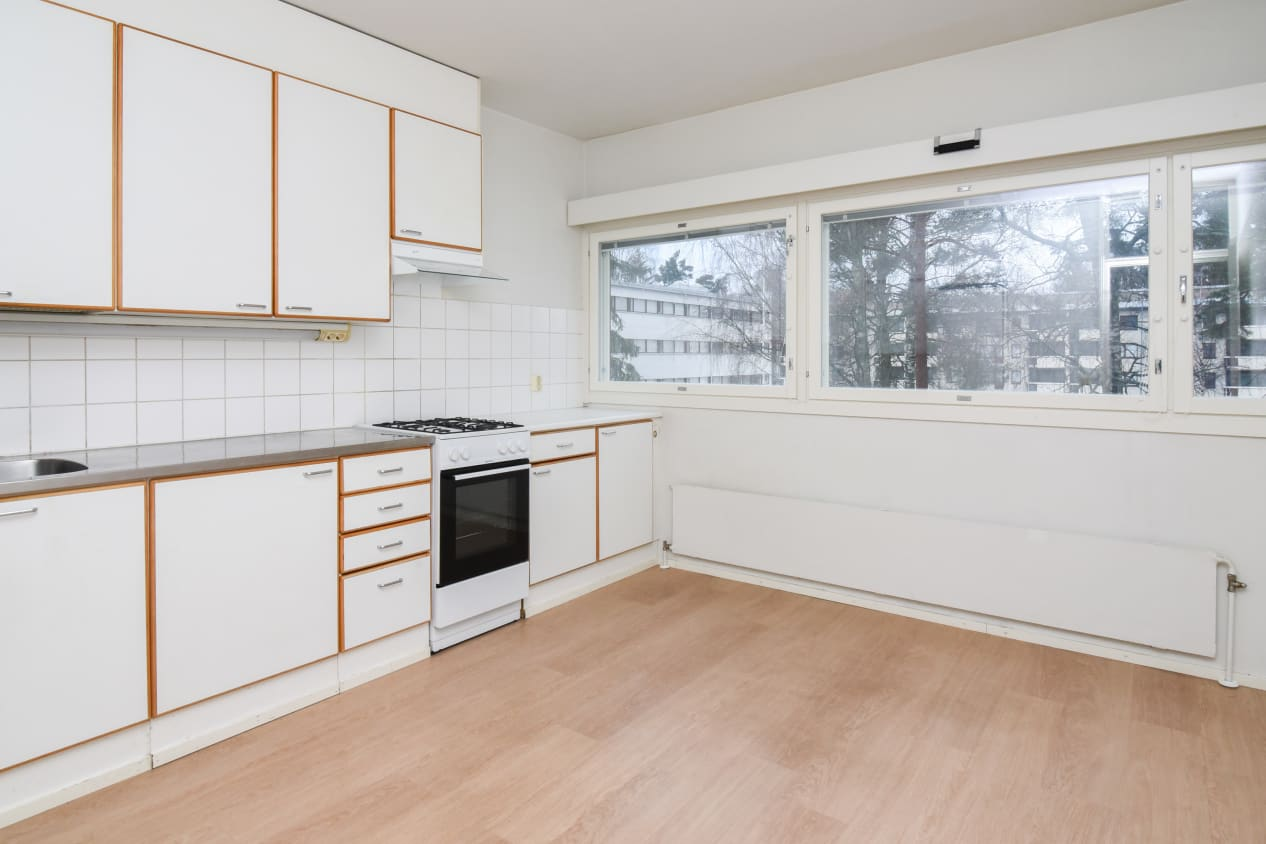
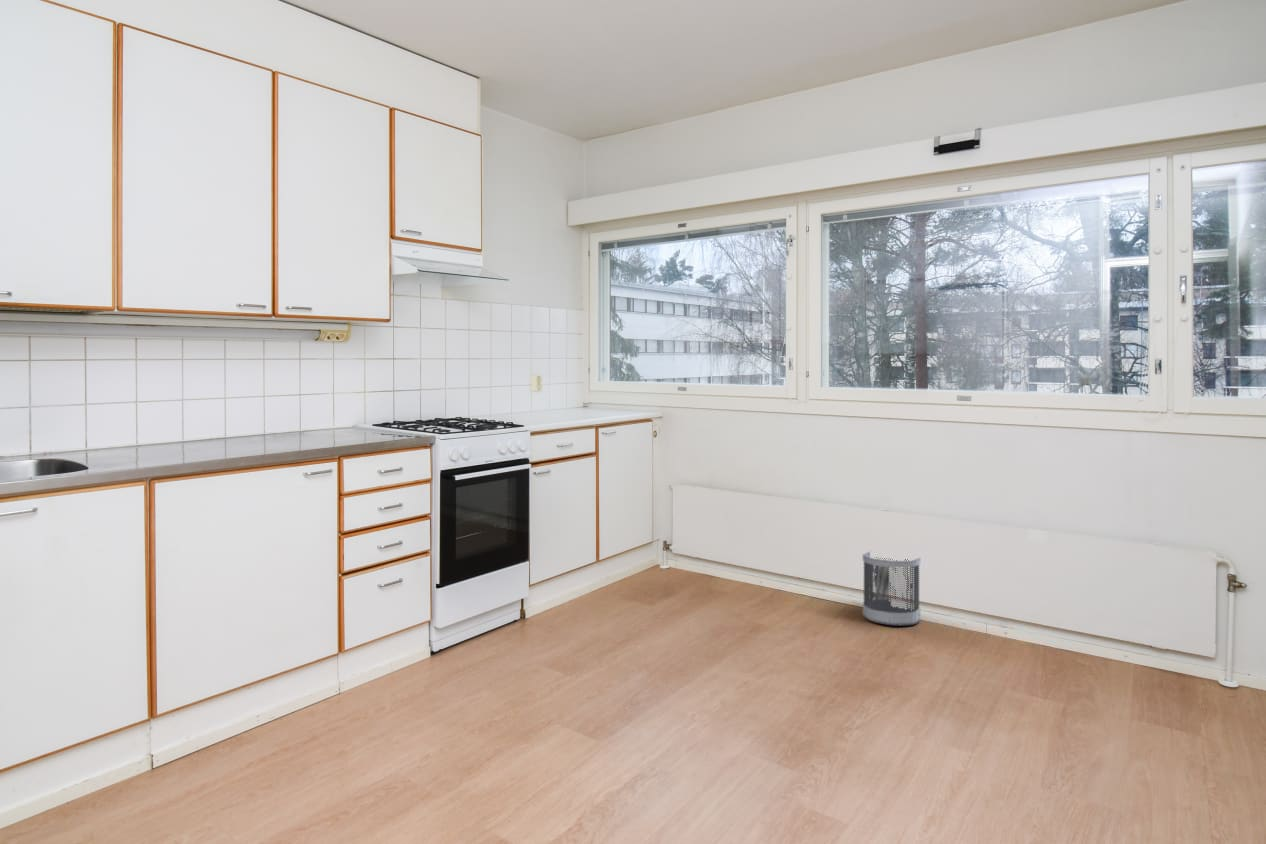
+ wastebasket (891, 587)
